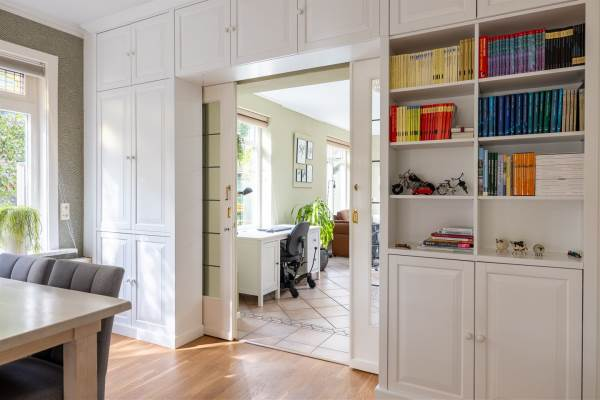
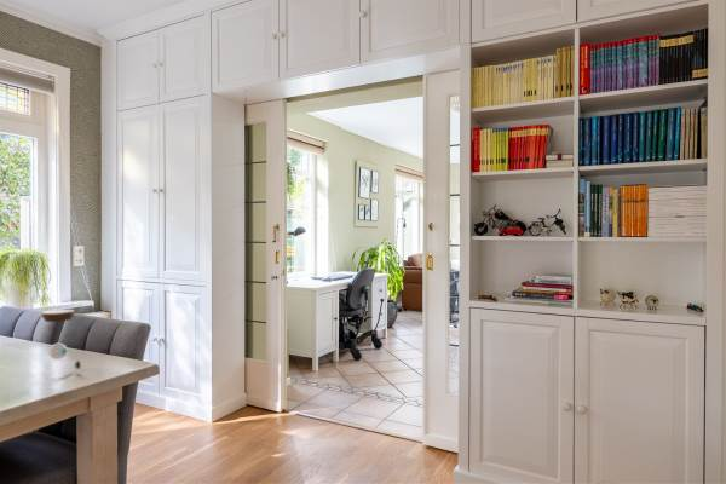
+ jar (58, 344)
